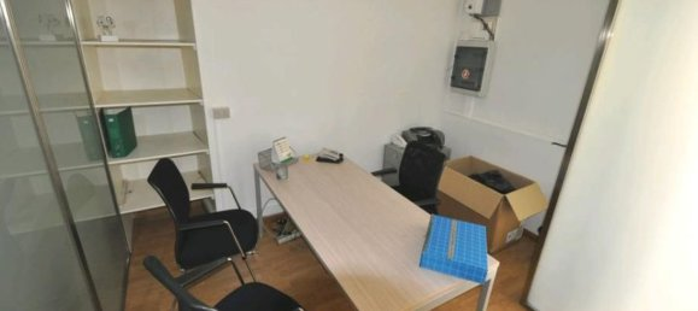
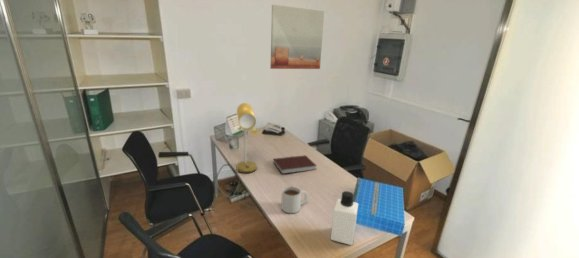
+ mug (294, 198)
+ bottle (345, 215)
+ wall art (297, 39)
+ notebook (294, 164)
+ desk lamp (245, 137)
